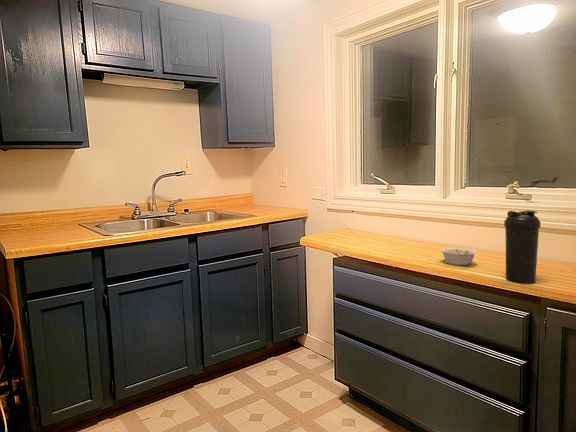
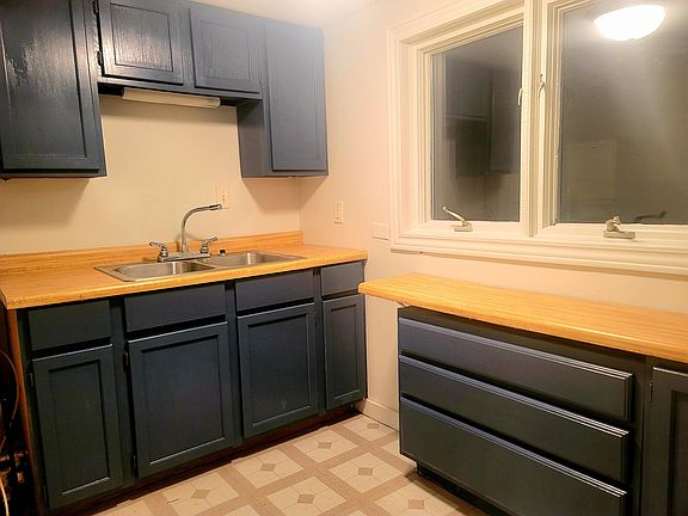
- water bottle (521, 245)
- legume (459, 255)
